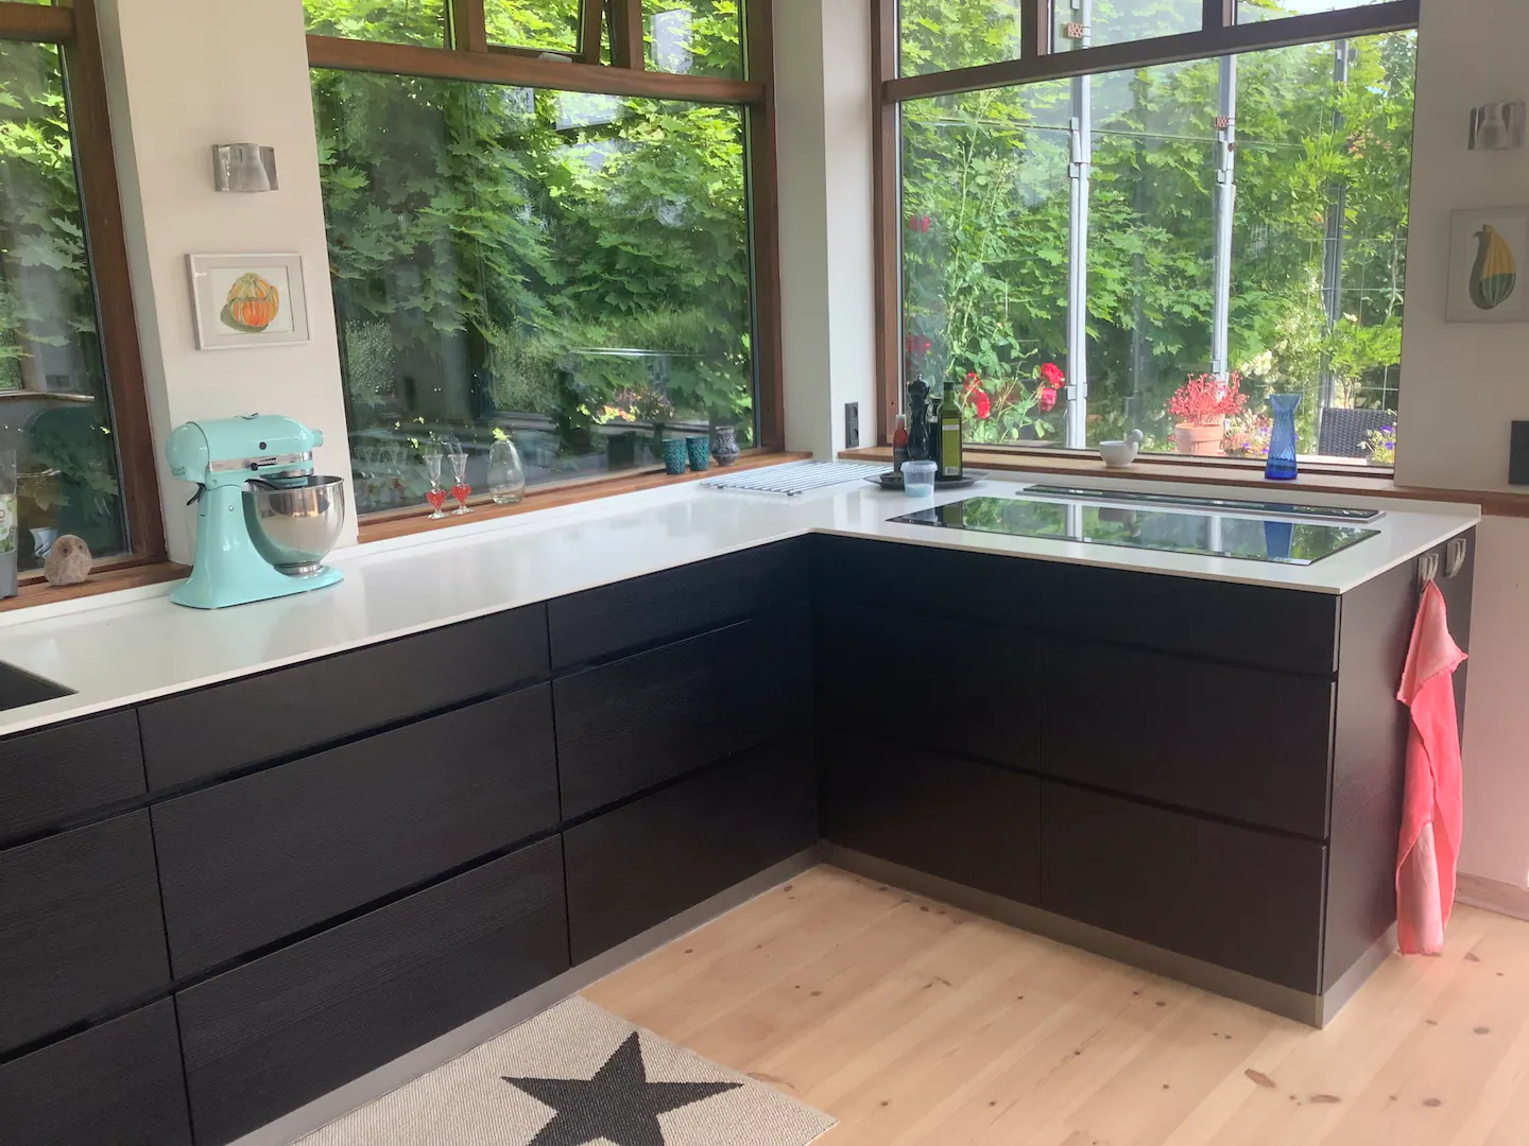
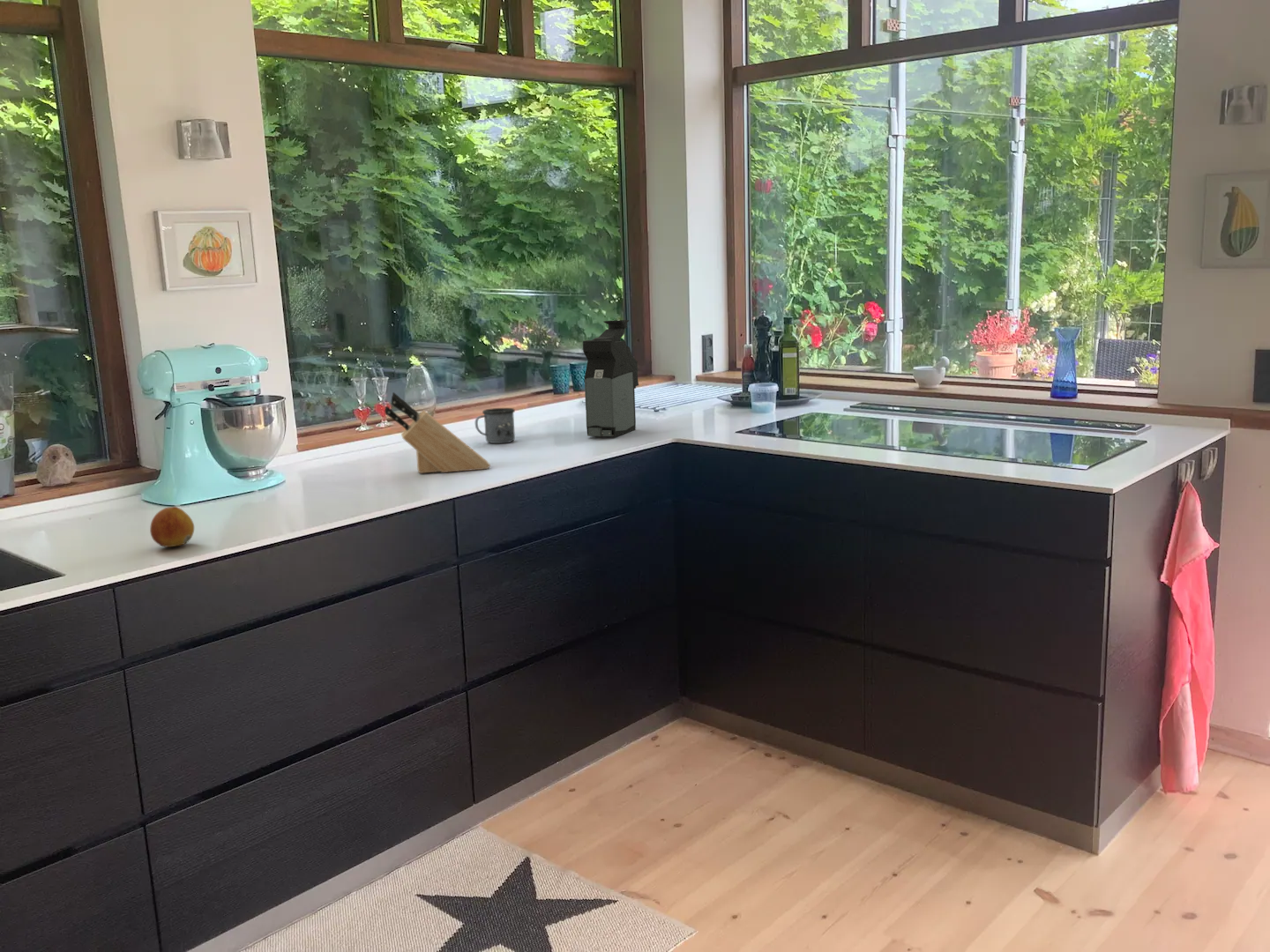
+ fruit (171, 526)
+ knife block (437, 430)
+ coffee maker (610, 377)
+ mug (495, 426)
